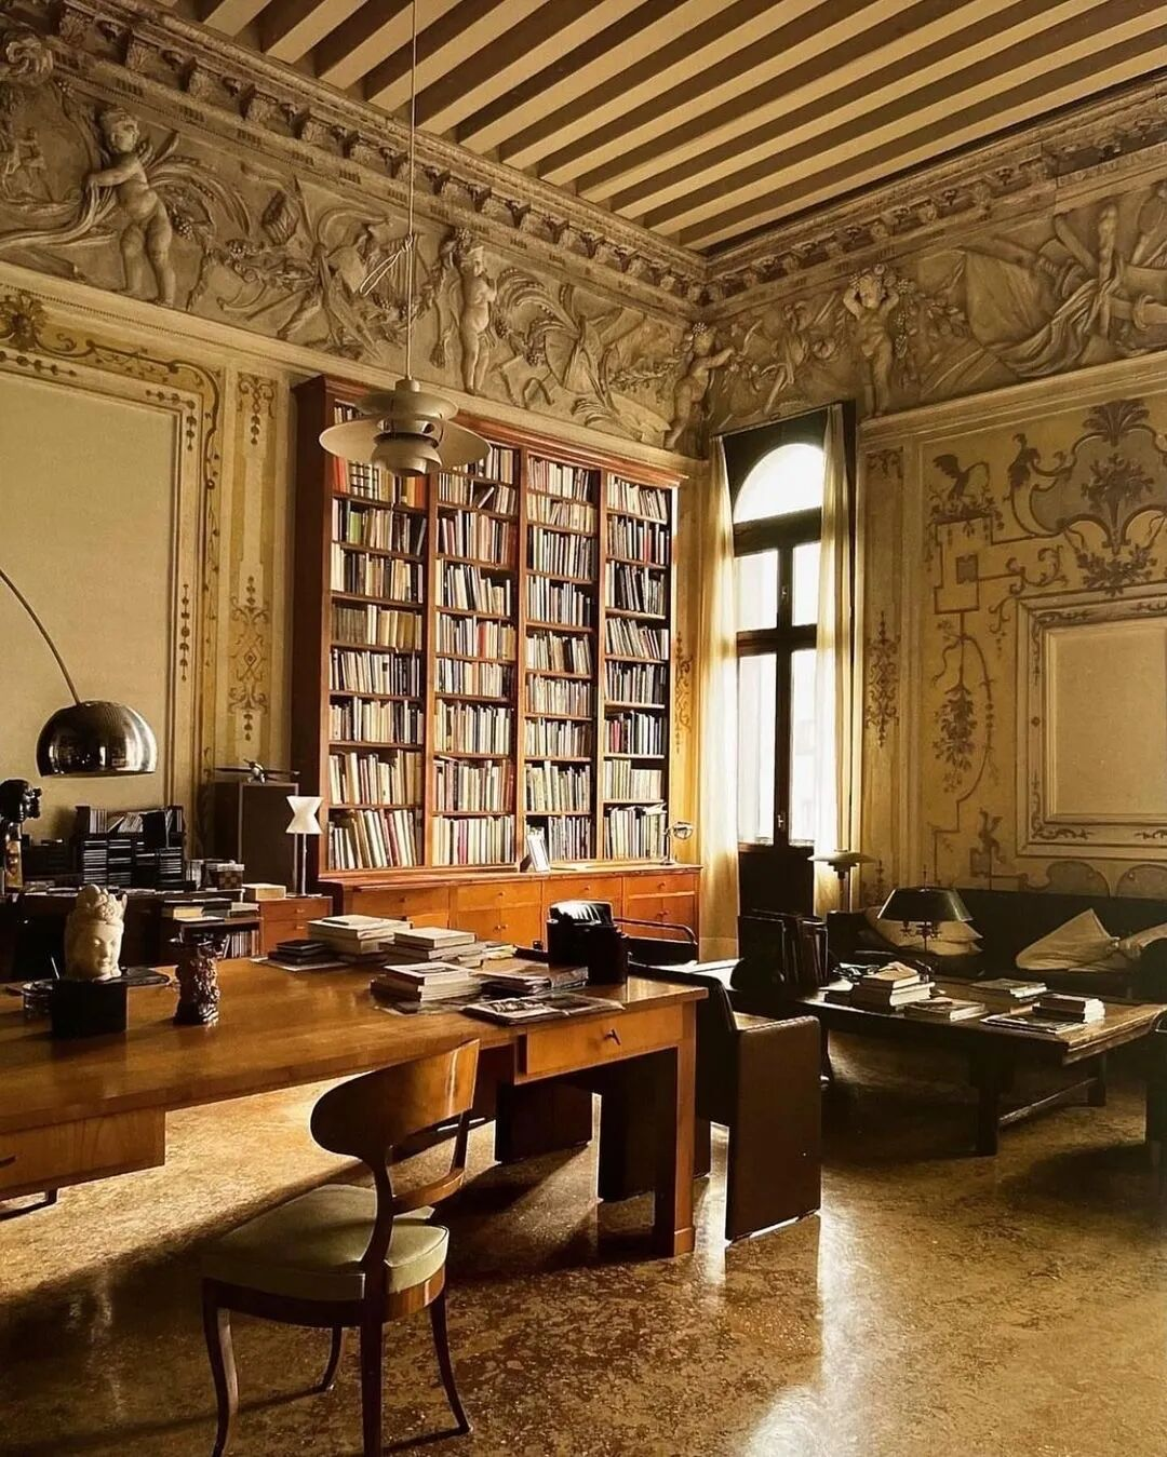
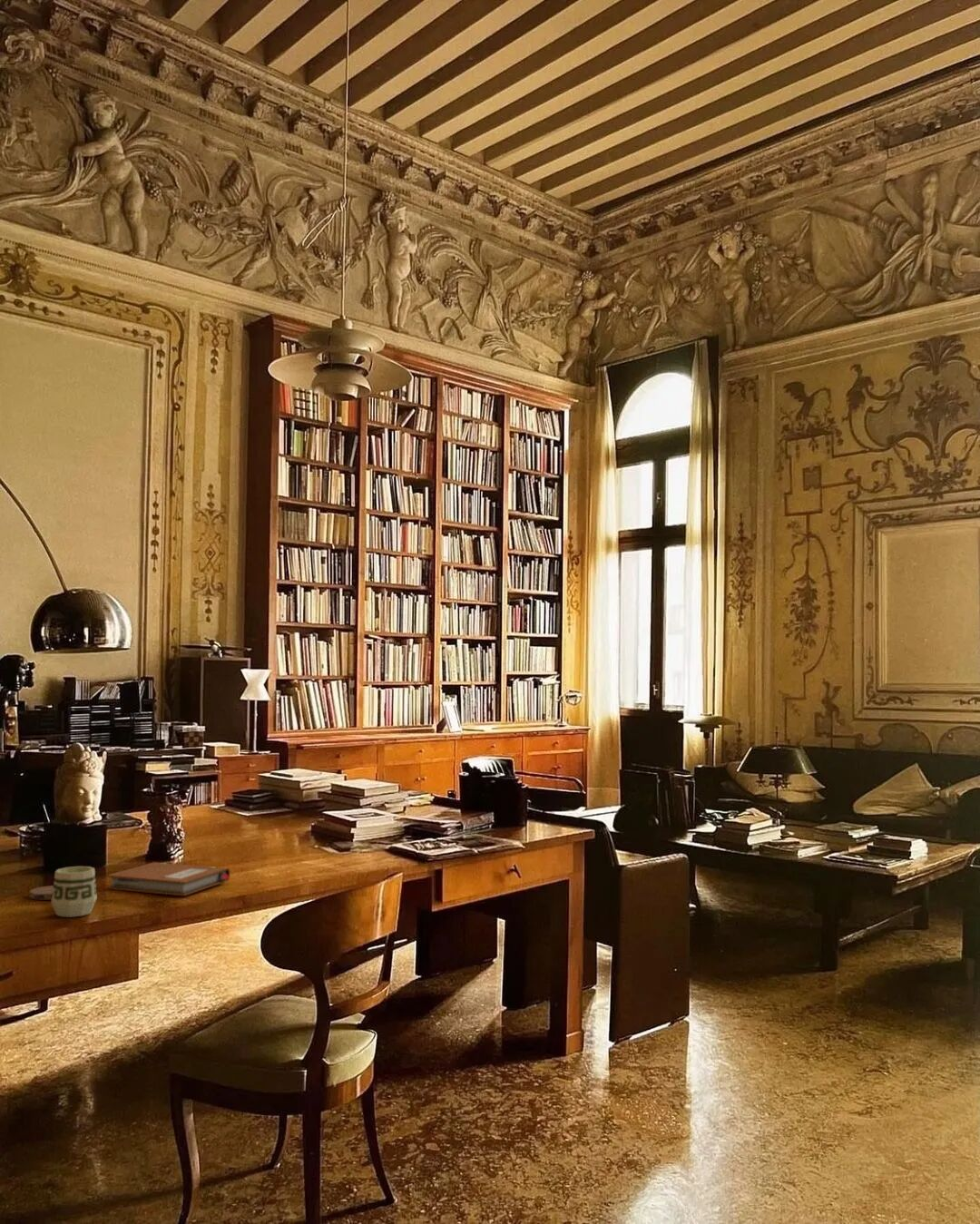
+ coaster (51, 892)
+ cup (74, 891)
+ notebook (172, 877)
